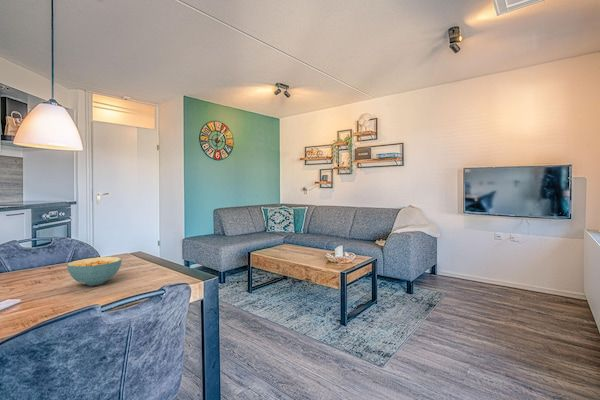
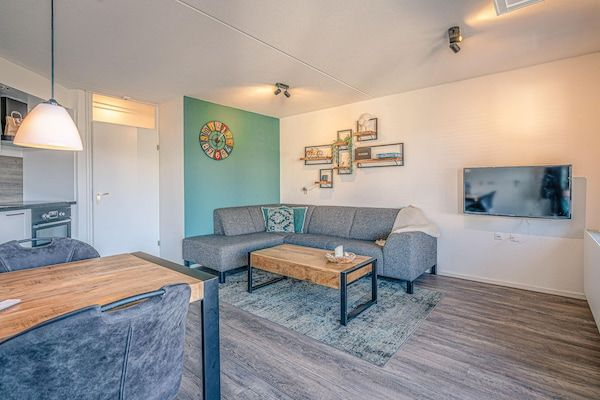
- cereal bowl (95, 272)
